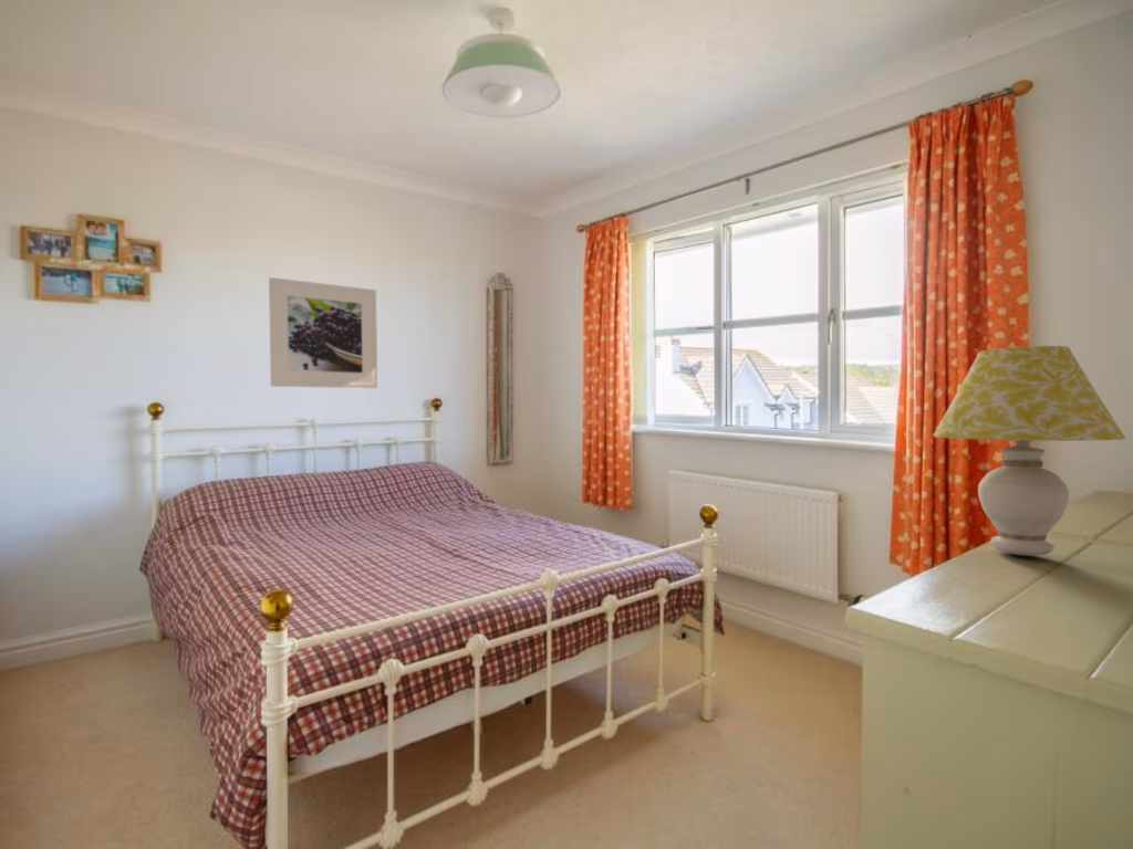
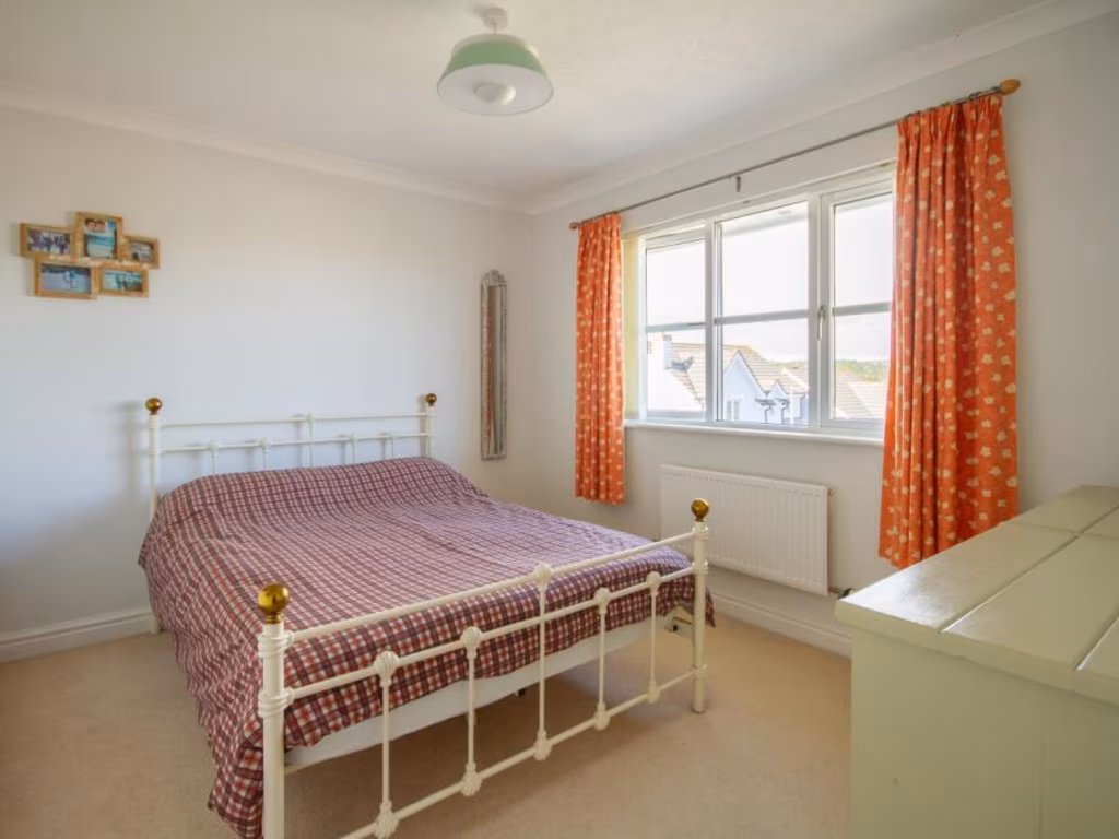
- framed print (325, 335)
- table lamp (1021, 452)
